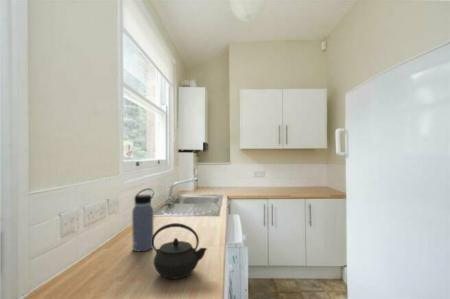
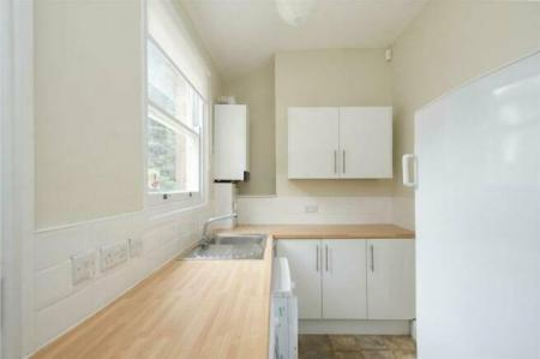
- water bottle (143, 218)
- kettle (179, 248)
